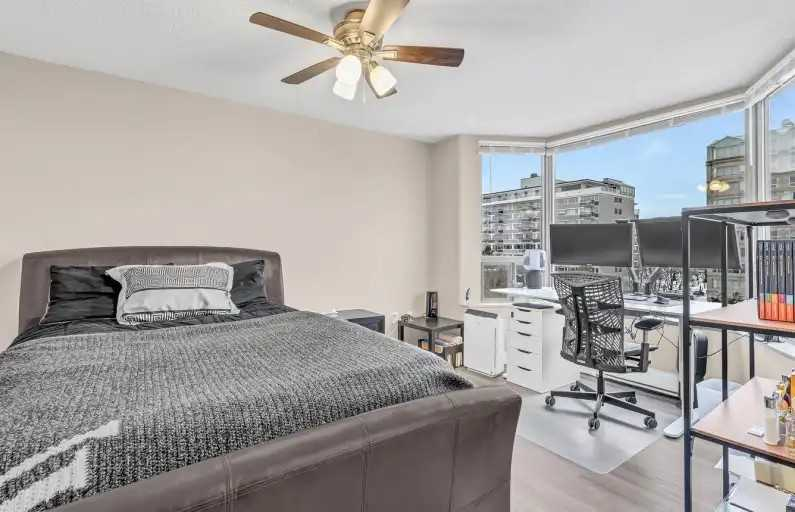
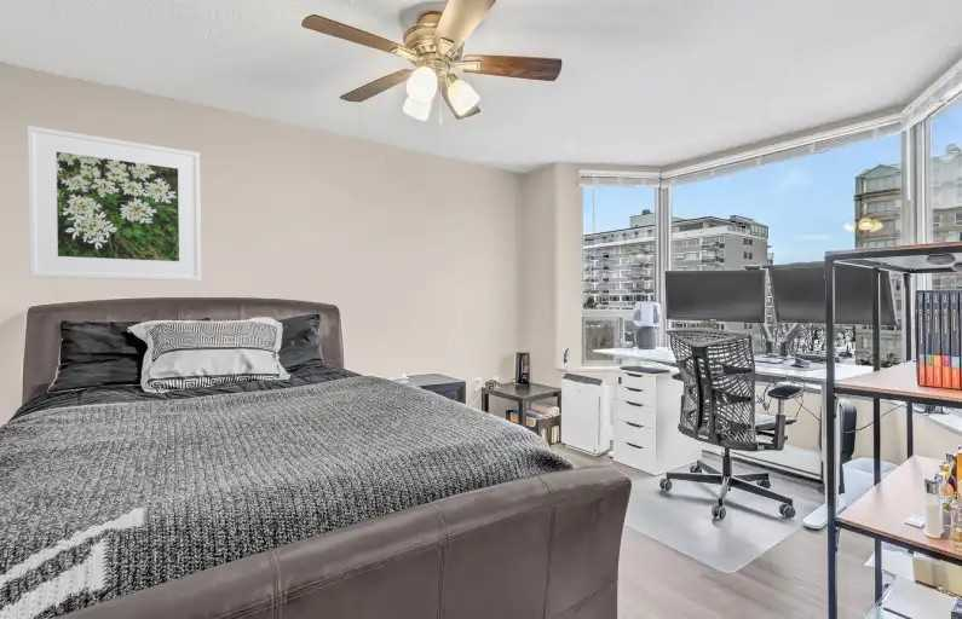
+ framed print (121, 209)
